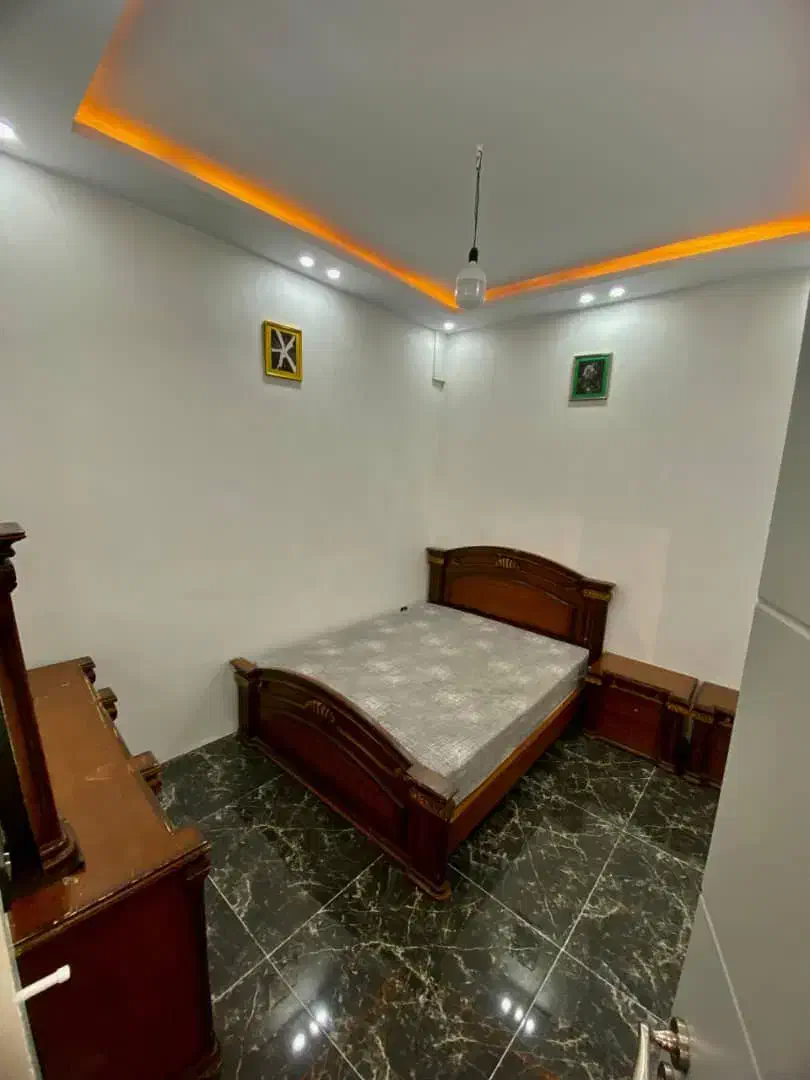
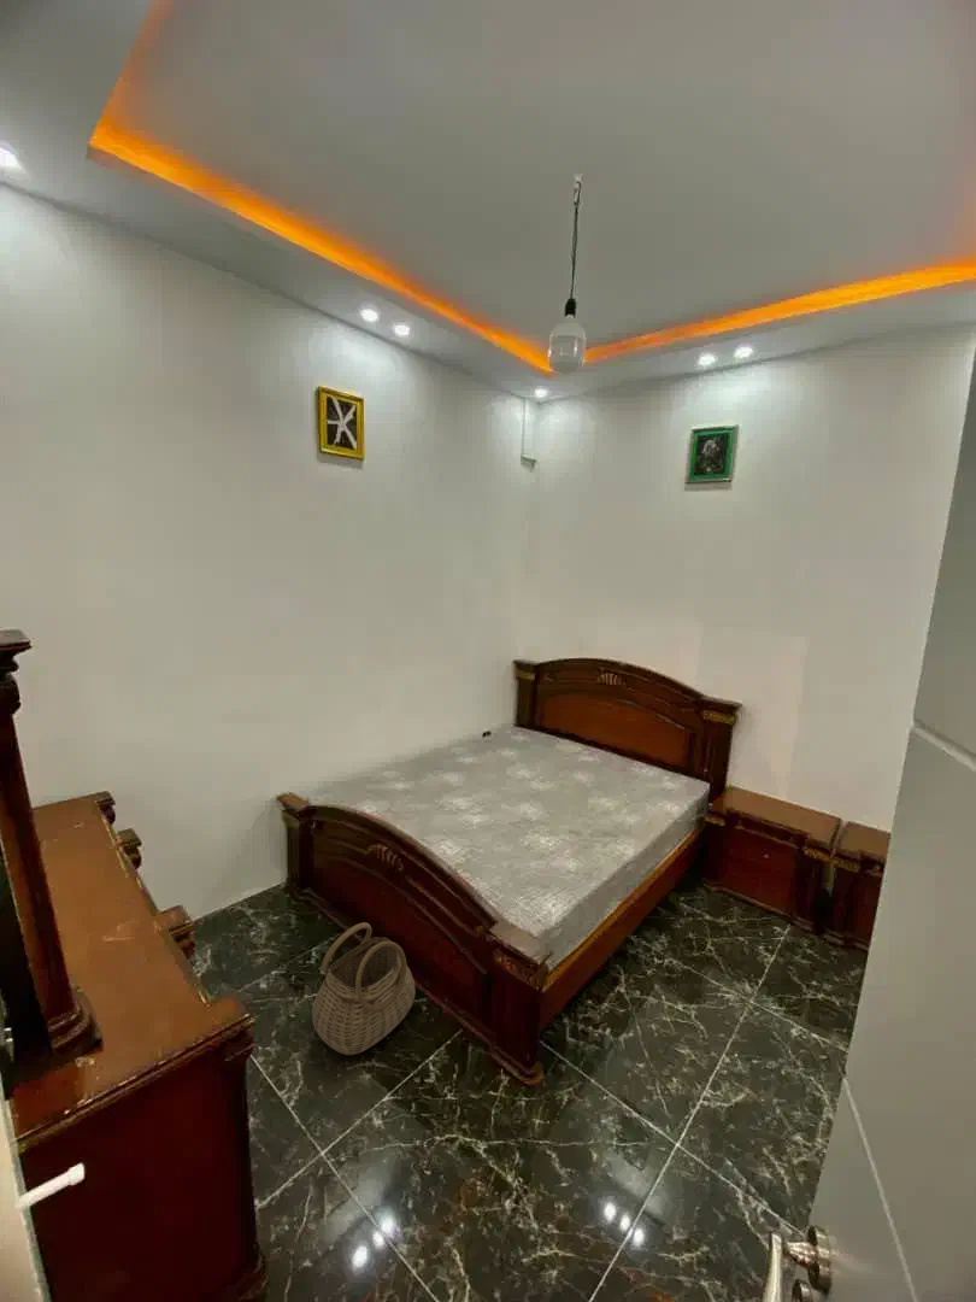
+ basket (364, 979)
